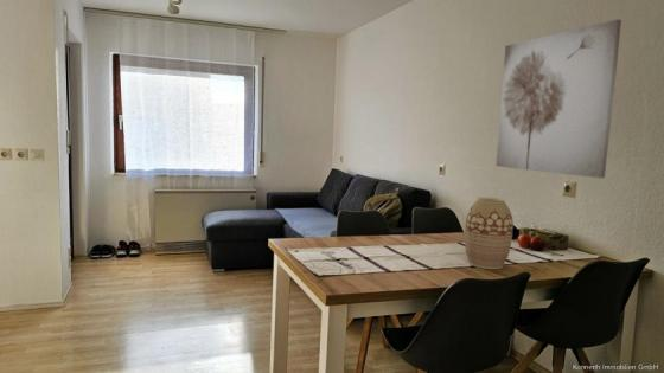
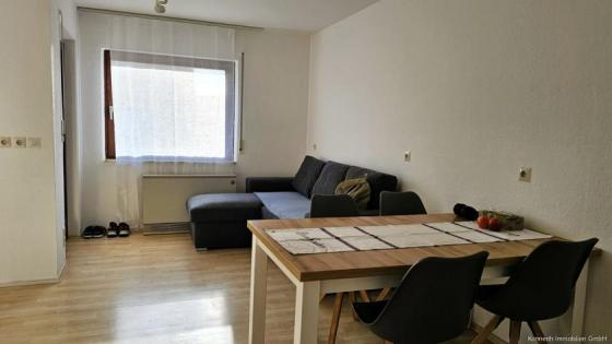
- vase (487, 231)
- wall art (549, 103)
